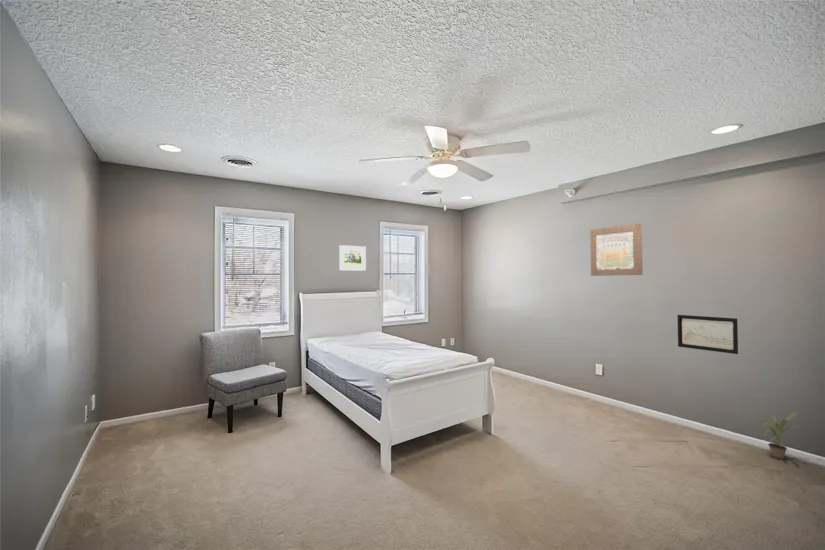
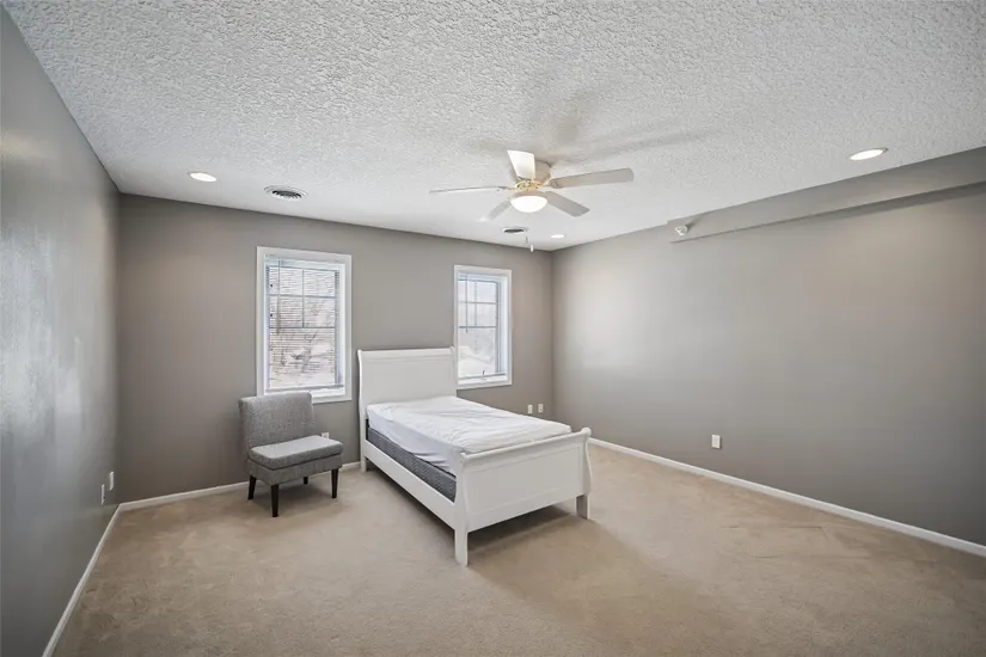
- wall art (615, 251)
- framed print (352, 258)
- wall art (706, 333)
- potted plant (779, 435)
